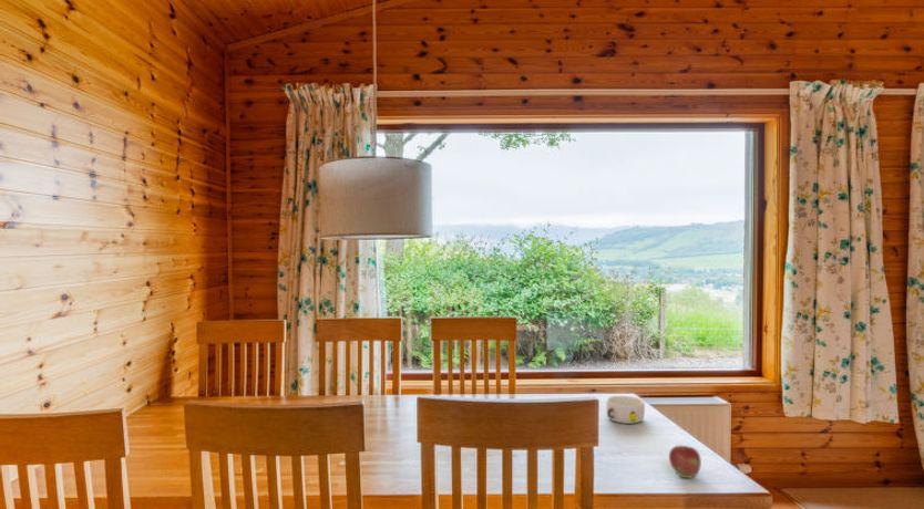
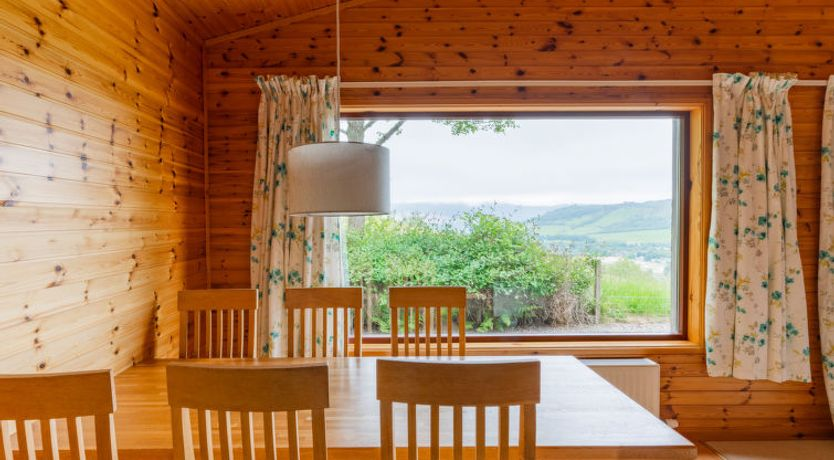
- bowl (623, 409)
- fruit (685, 459)
